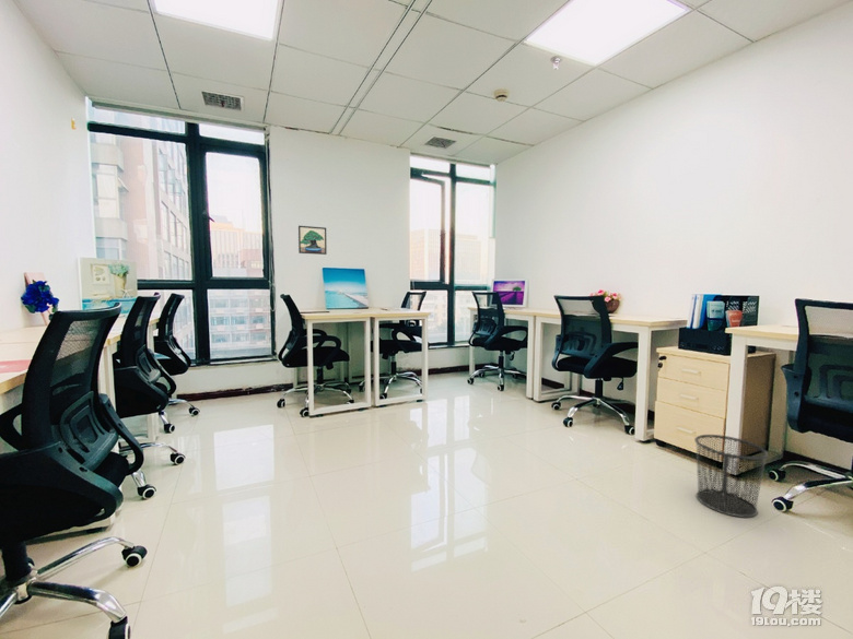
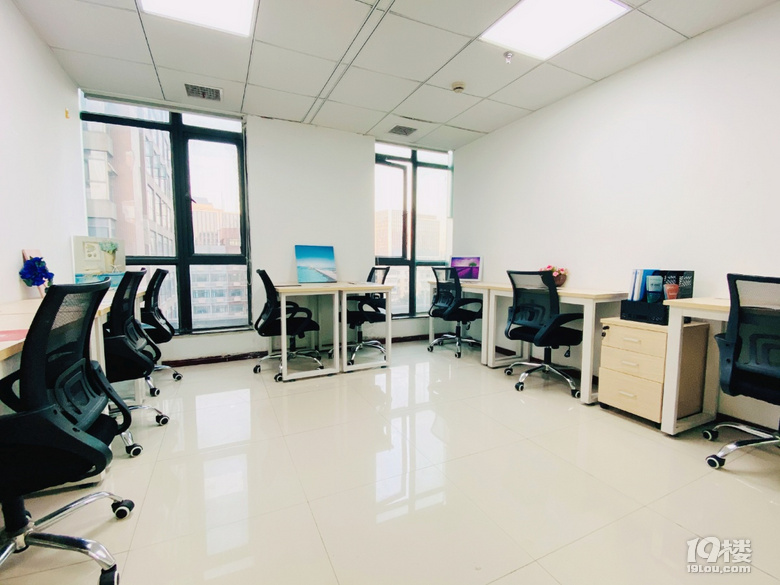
- waste bin (727, 474)
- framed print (312, 240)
